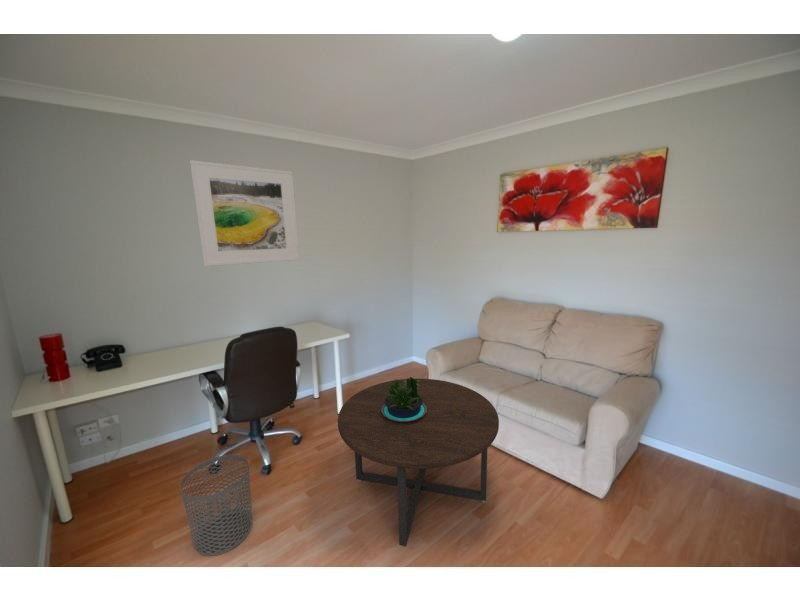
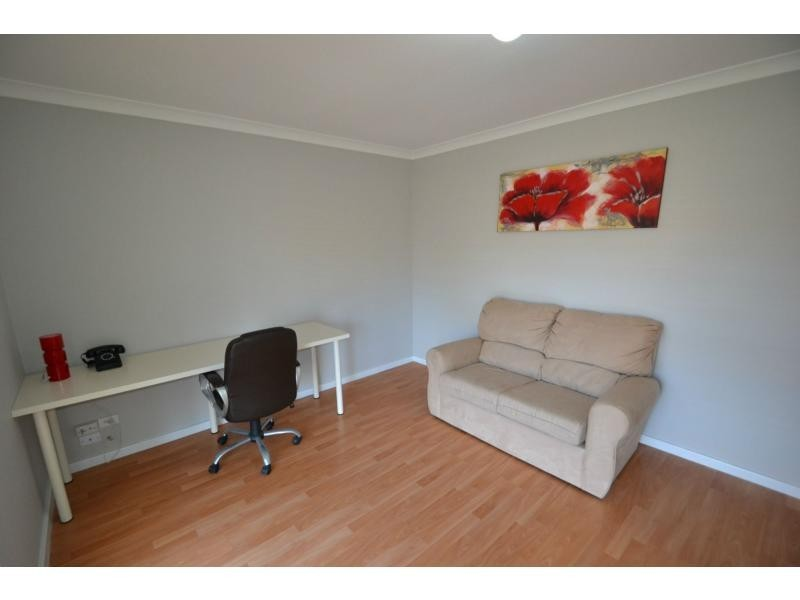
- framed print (250, 215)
- potted plant (404, 397)
- waste bin (220, 503)
- coffee table (417, 451)
